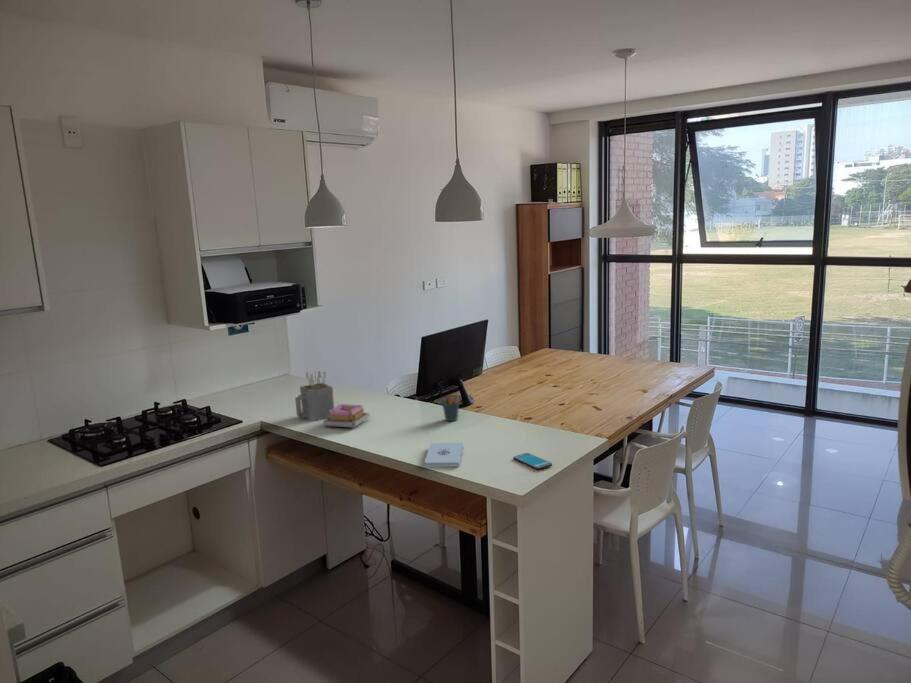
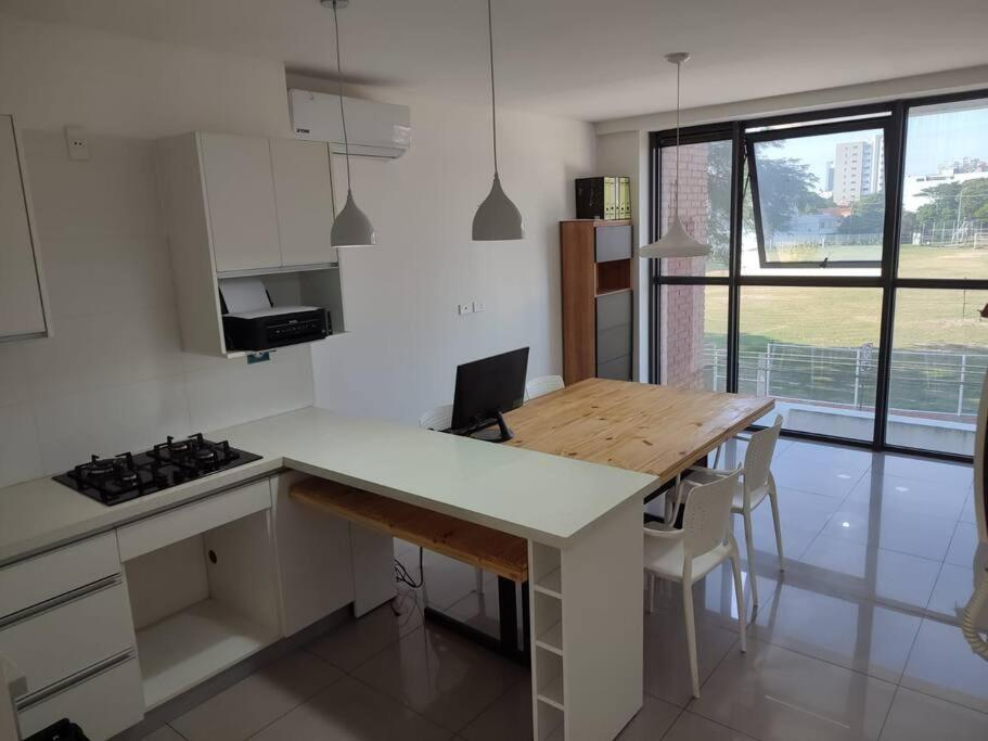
- toaster (330, 397)
- smartphone (532, 461)
- pen holder (450, 406)
- notepad (444, 454)
